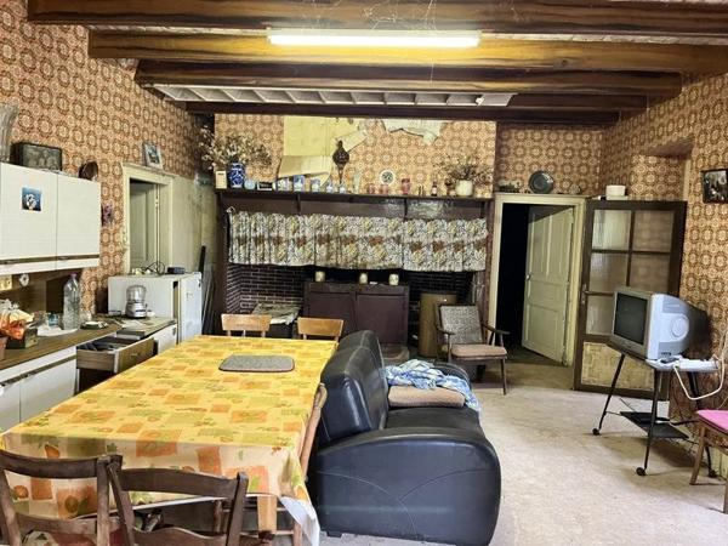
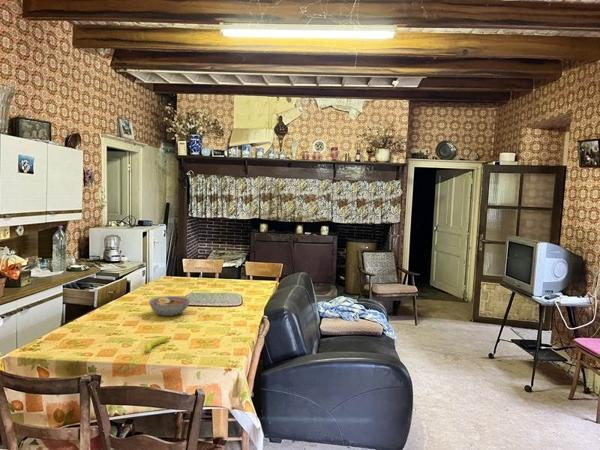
+ banana (156, 342)
+ bowl (169, 307)
